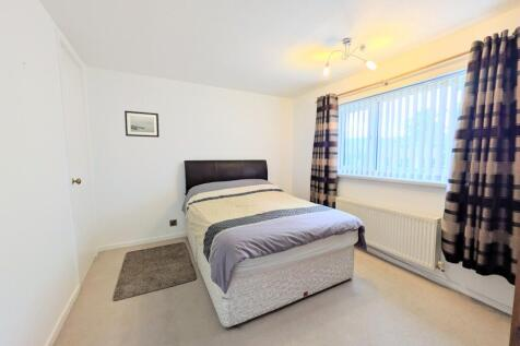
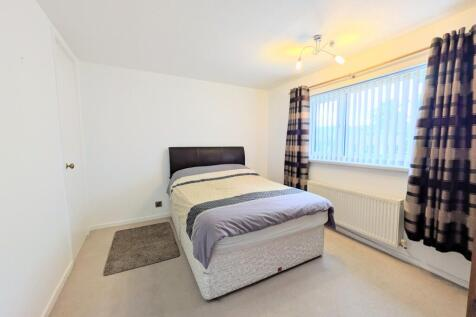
- wall art (142, 124)
